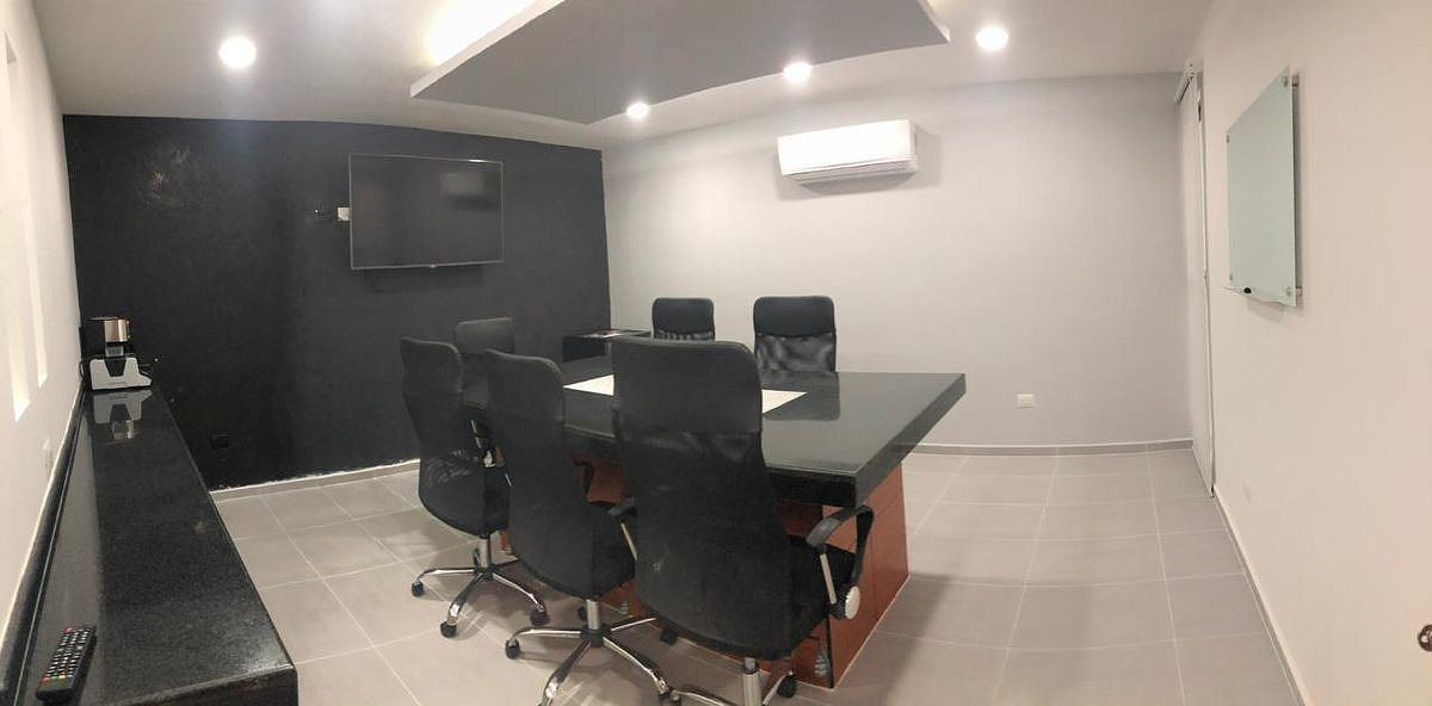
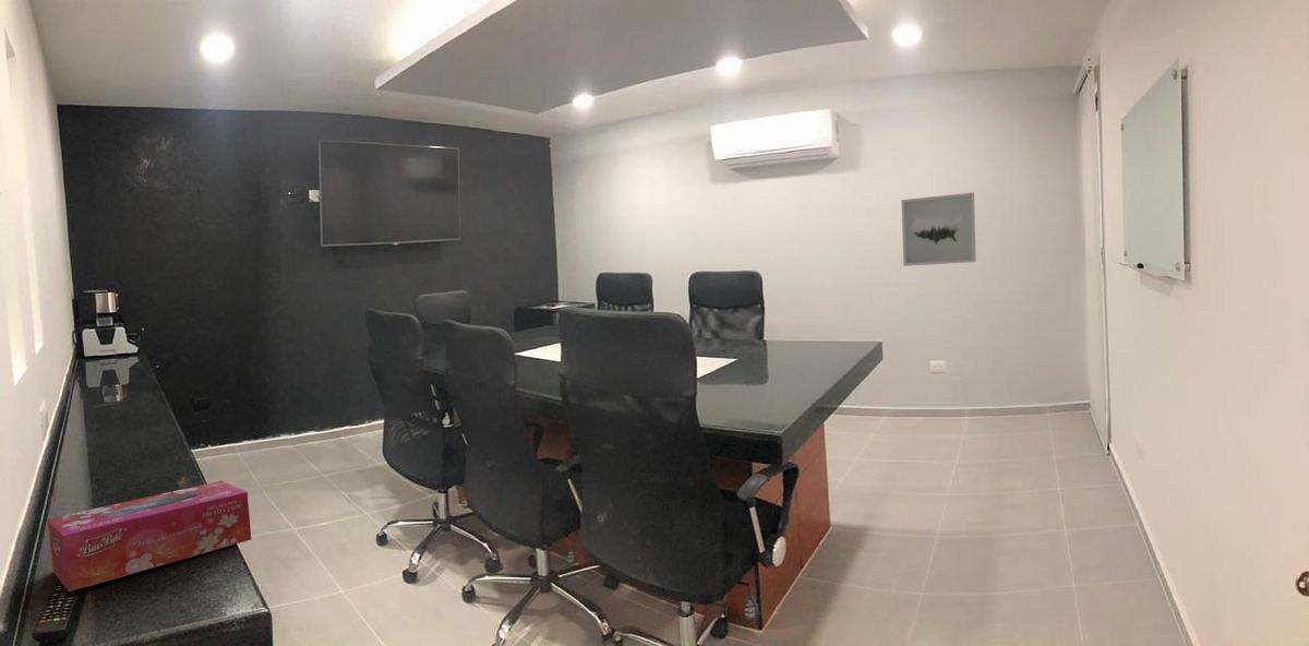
+ wall art (937, 230)
+ tissue box (154, 529)
